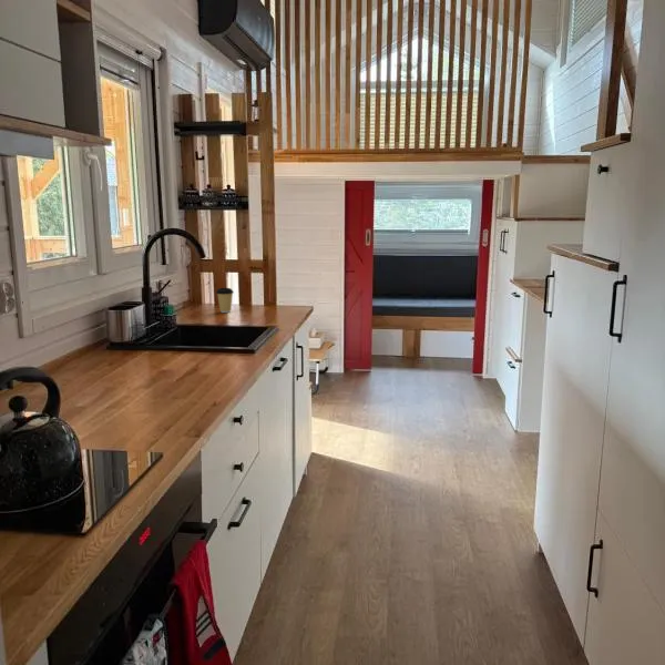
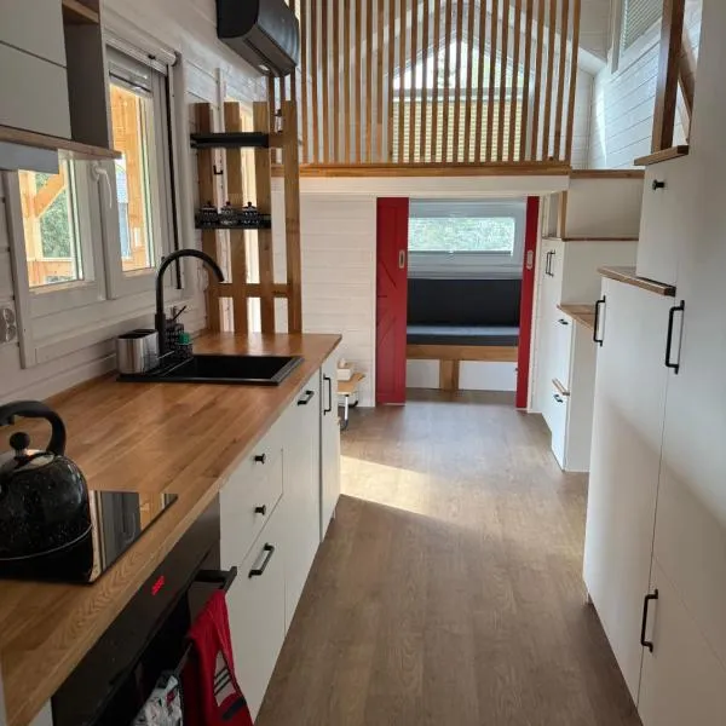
- coffee cup (225, 300)
